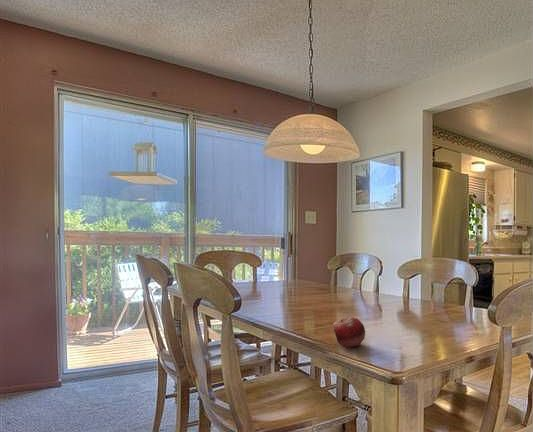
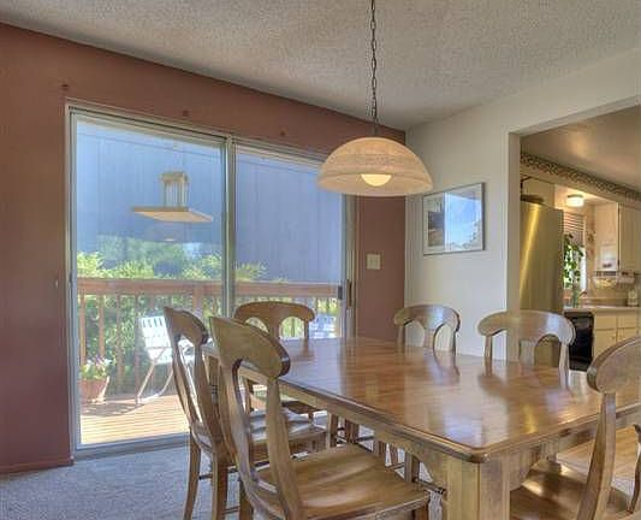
- fruit (348, 331)
